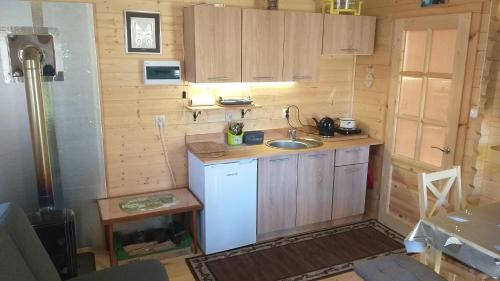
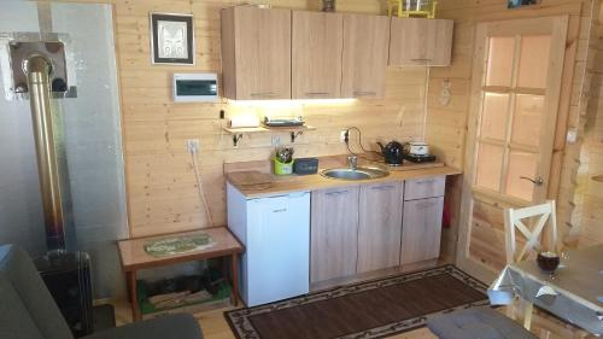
+ candle (548, 261)
